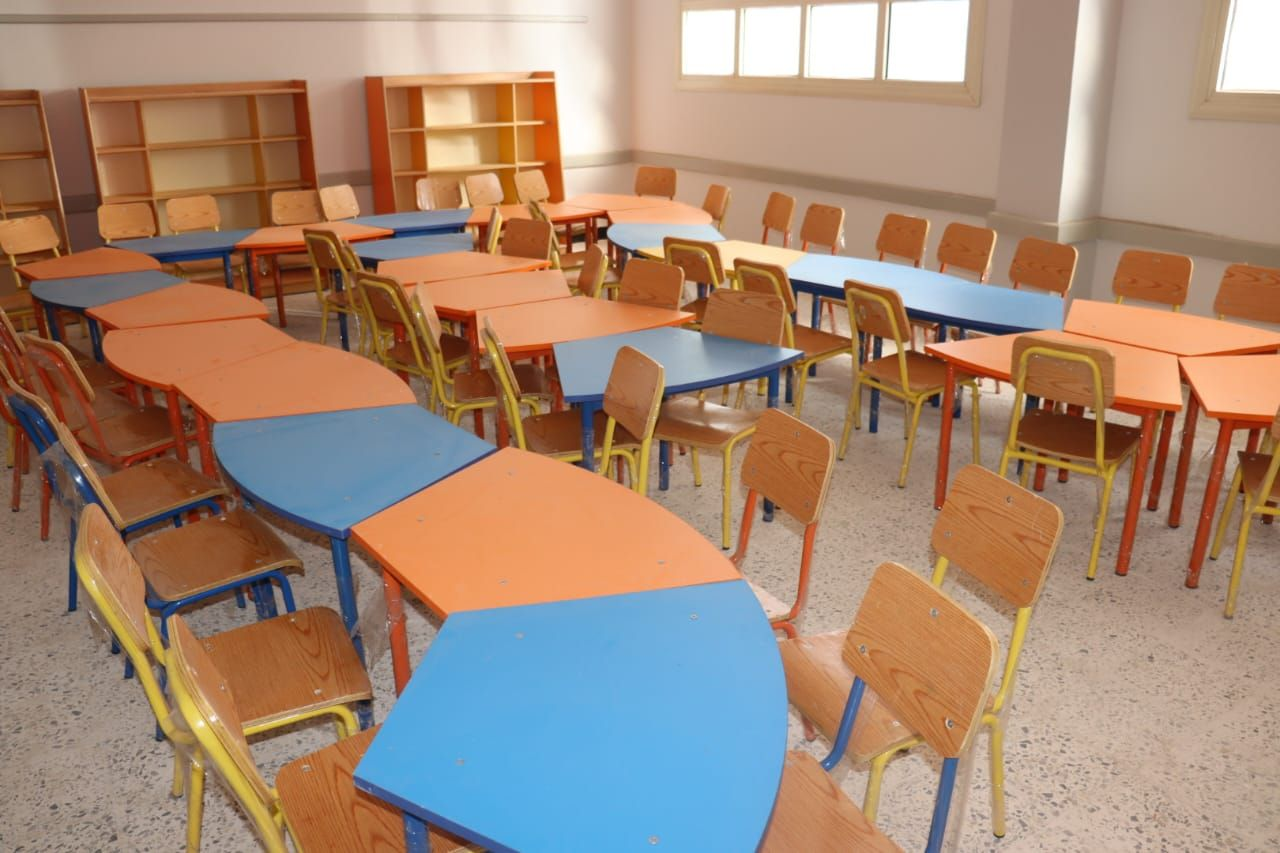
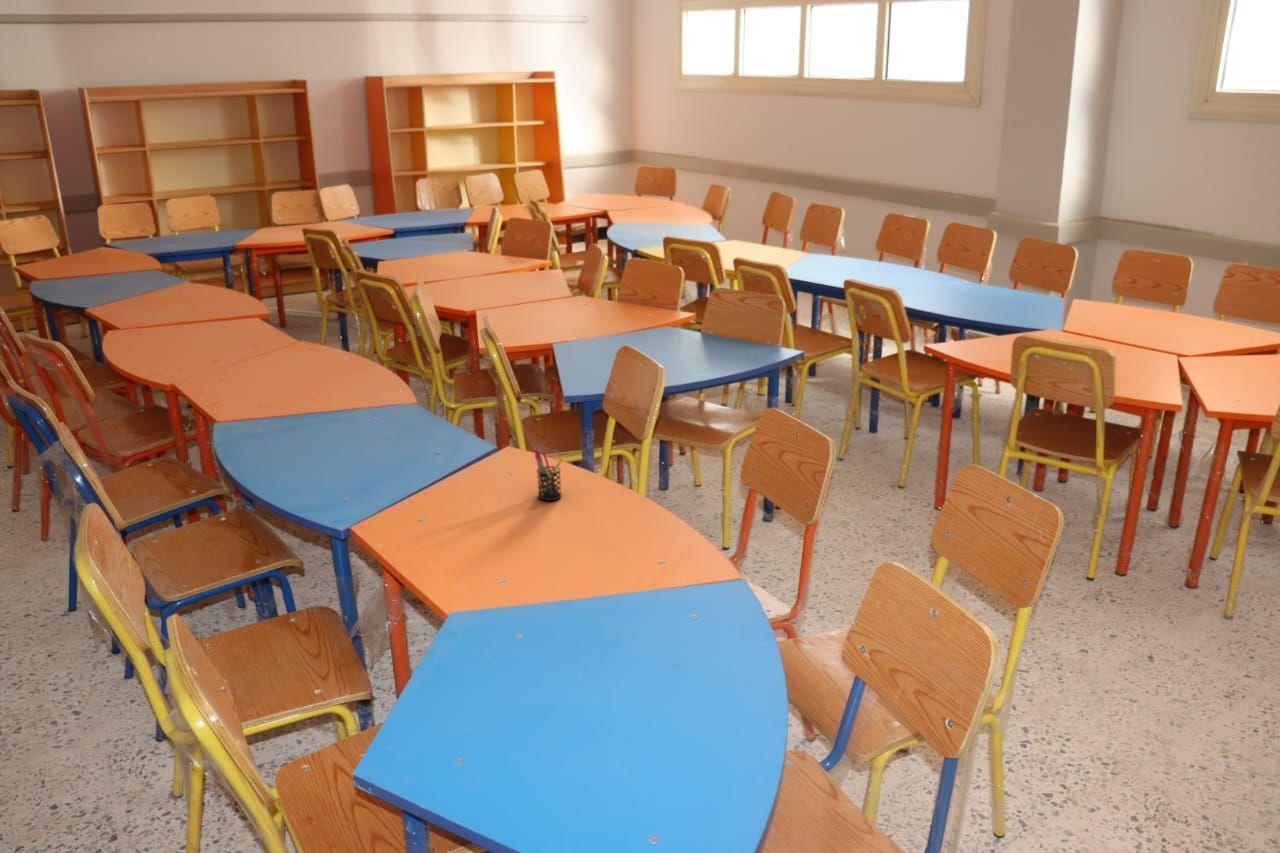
+ pen holder (546, 474)
